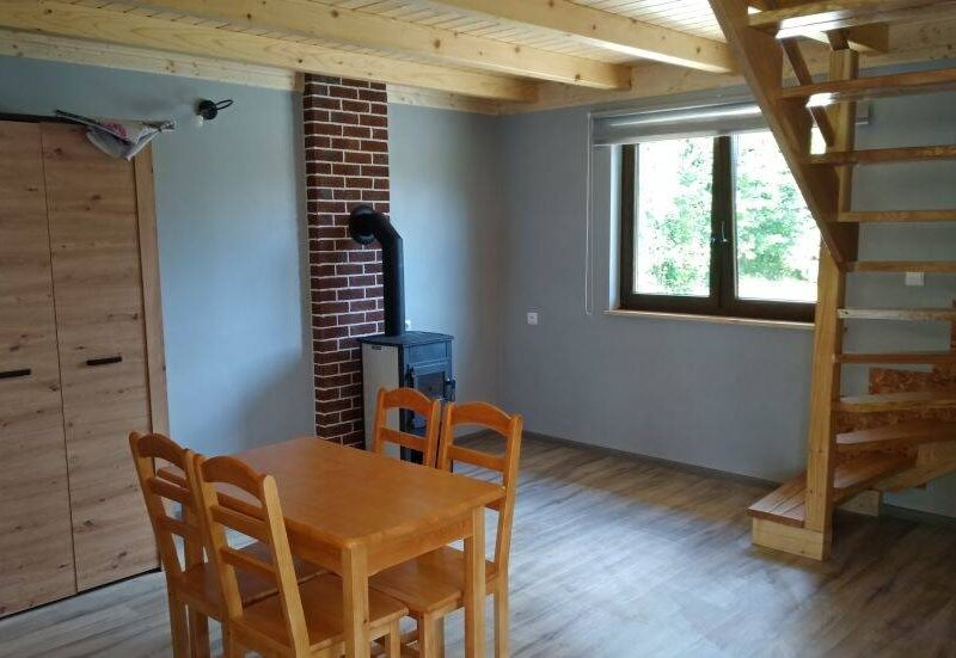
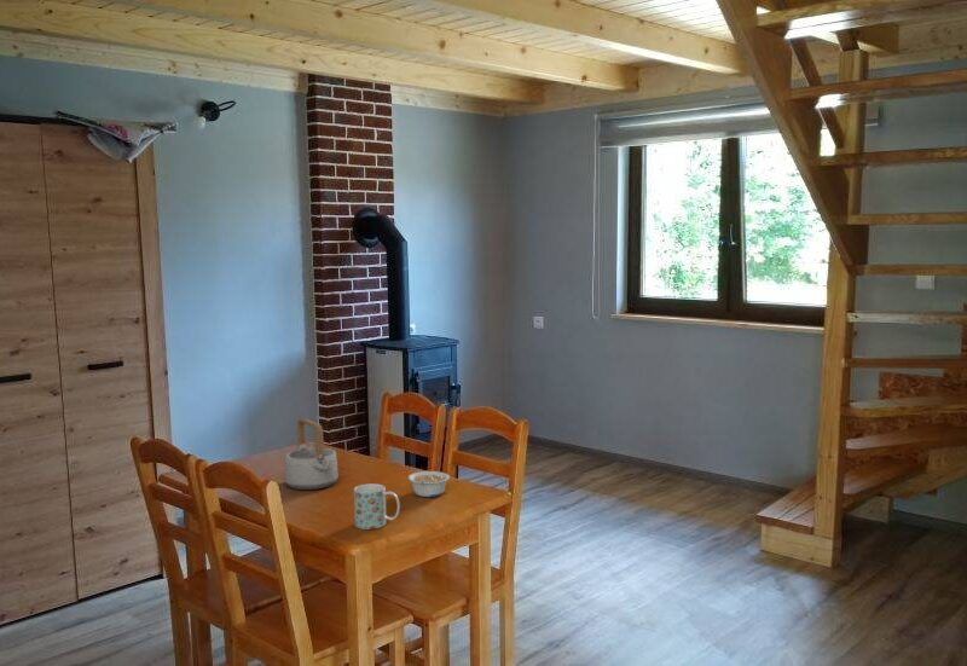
+ mug (377, 505)
+ legume (429, 483)
+ teapot (312, 453)
